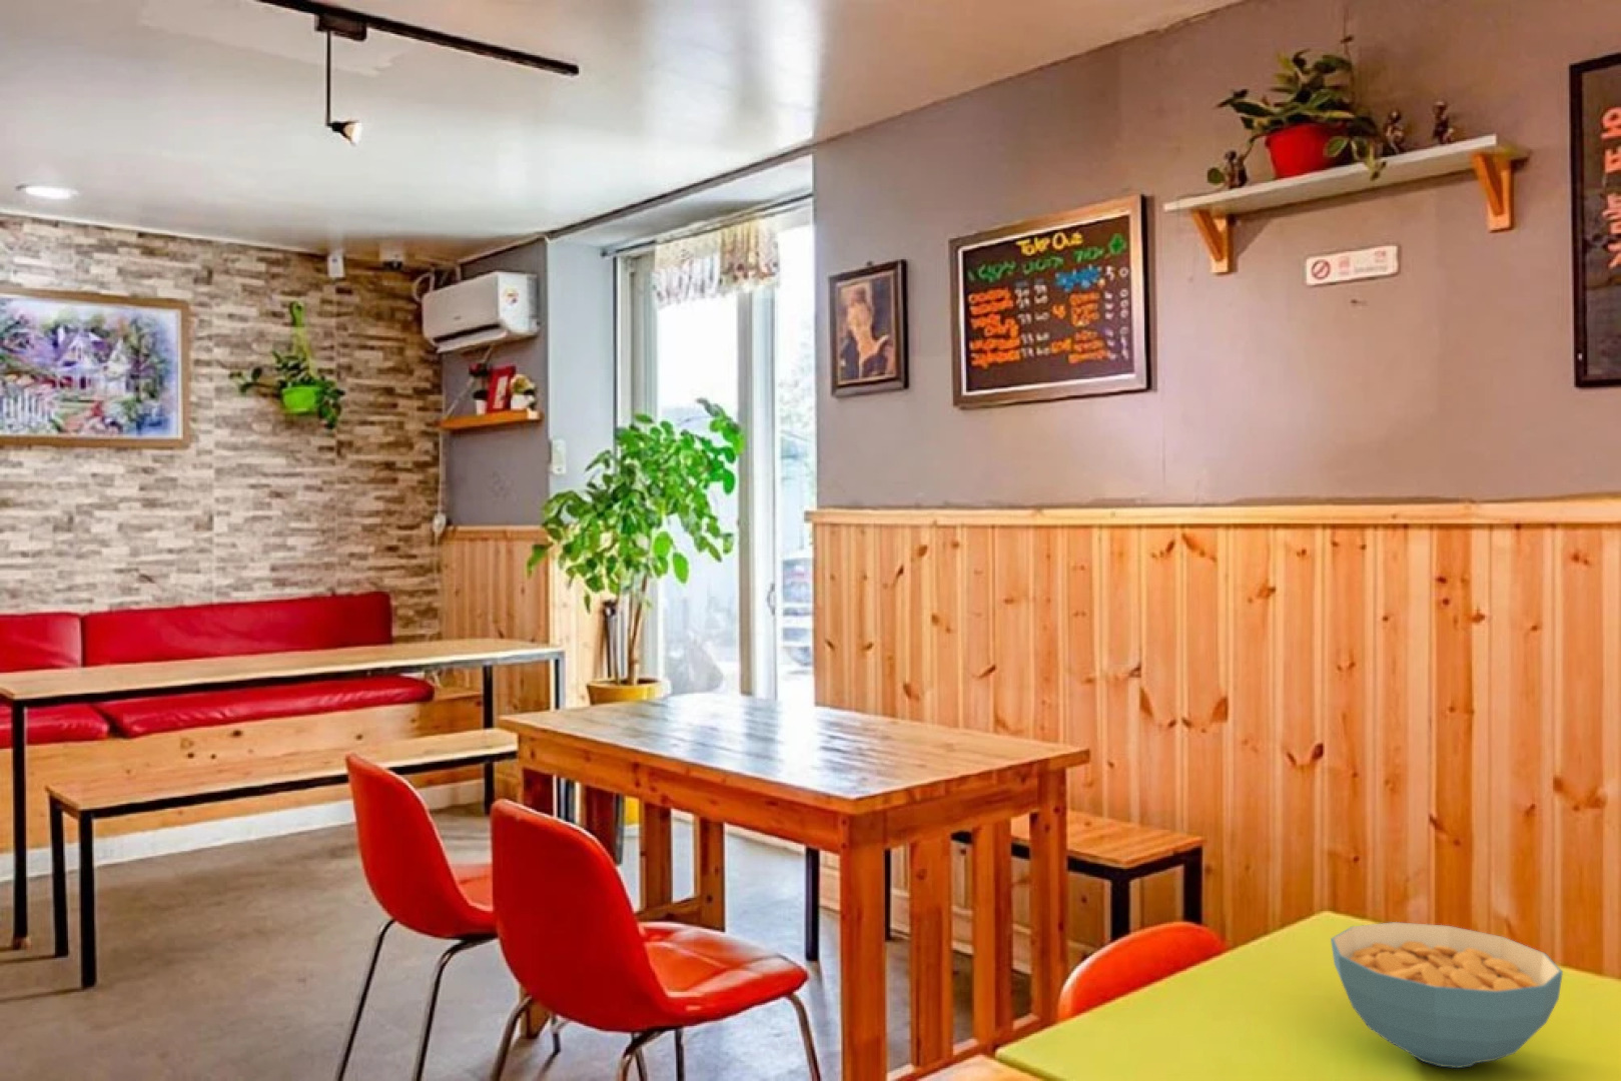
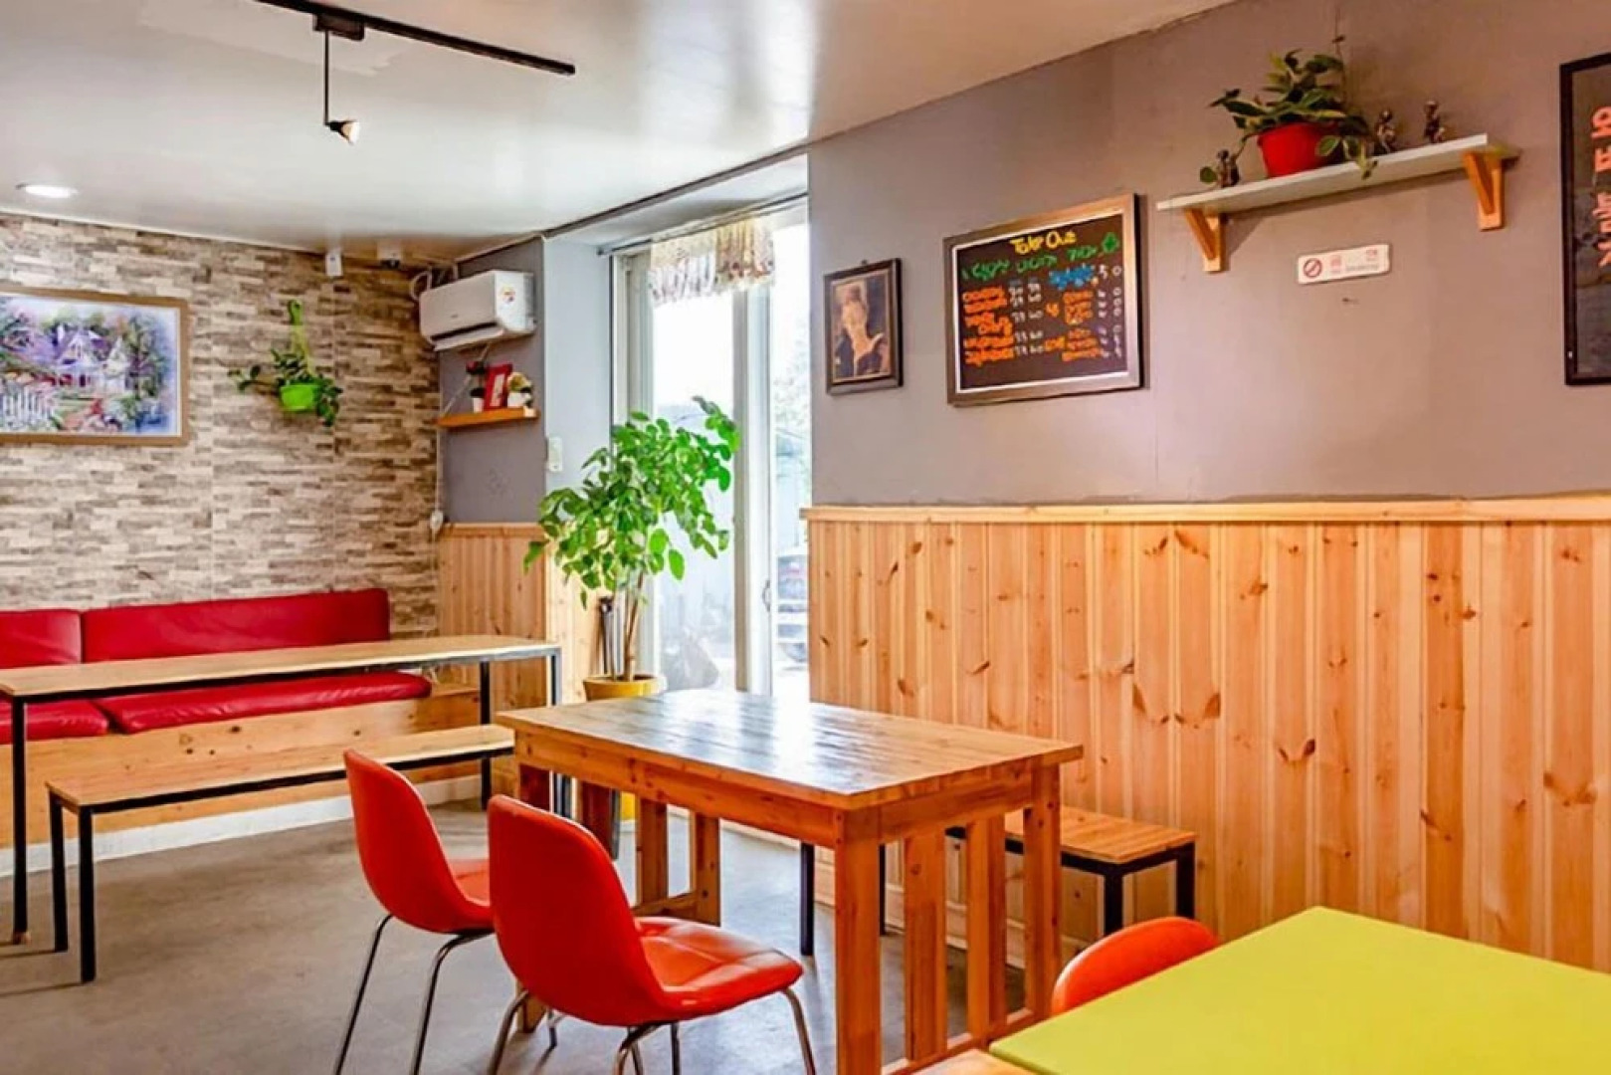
- cereal bowl (1442, 1004)
